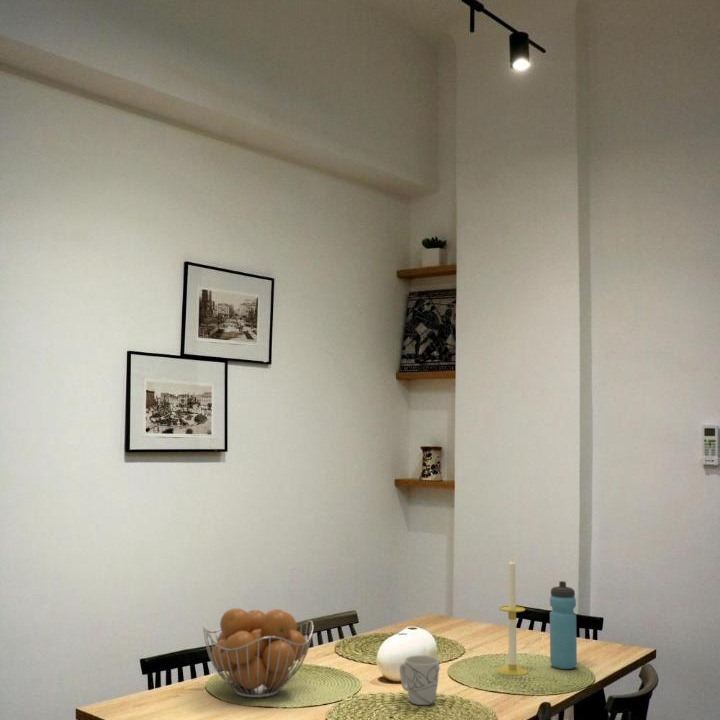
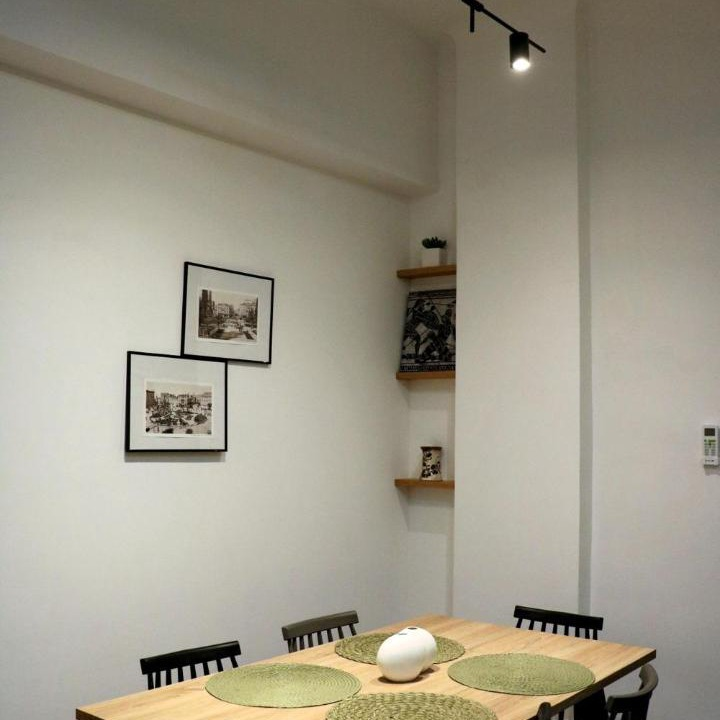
- mug (417, 679)
- water bottle (563, 623)
- candle (512, 613)
- fruit basket (258, 649)
